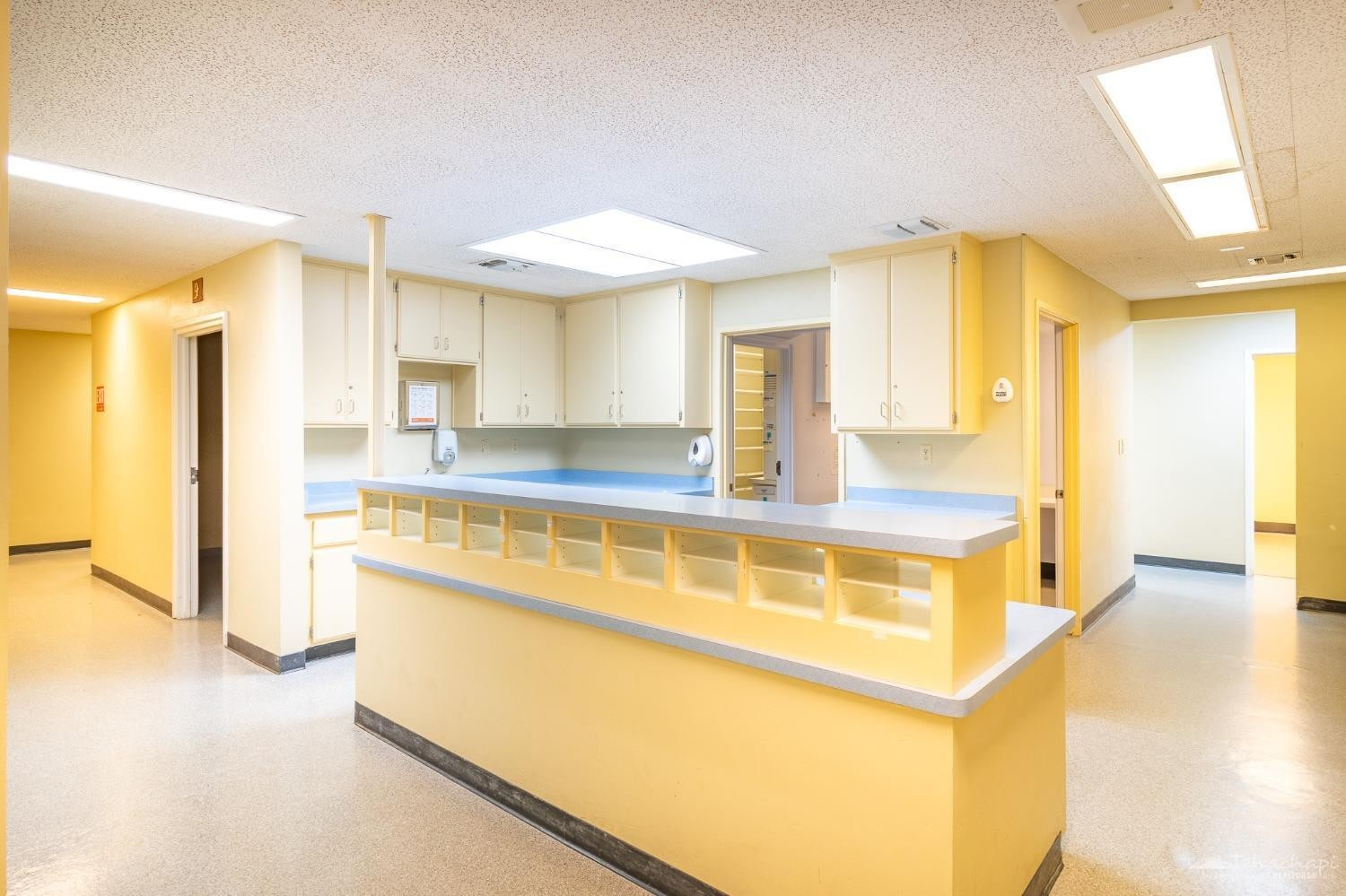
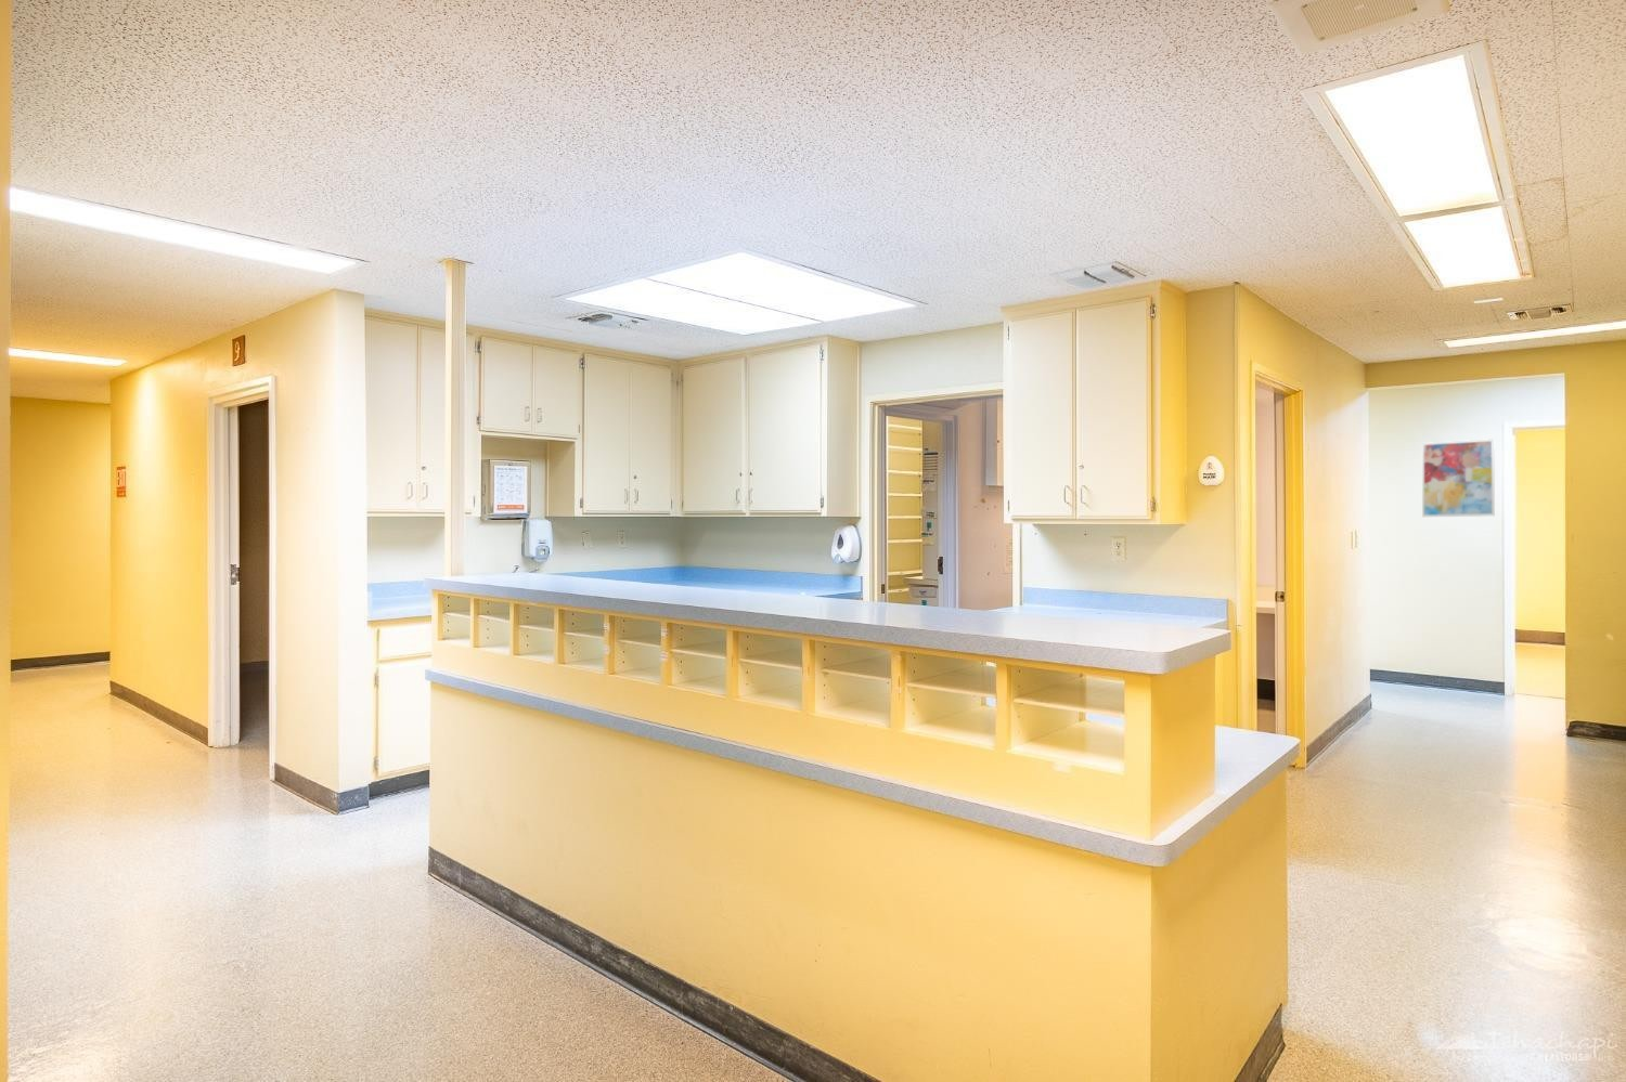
+ wall art (1457, 478)
